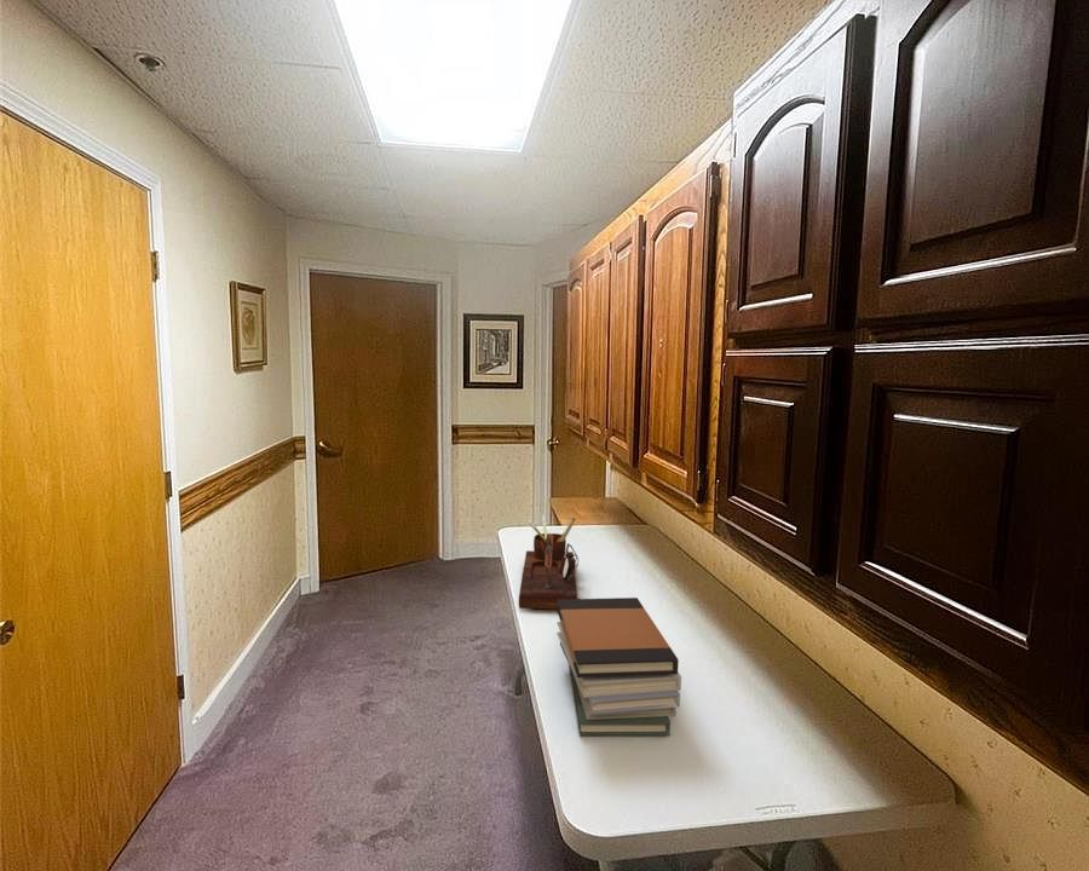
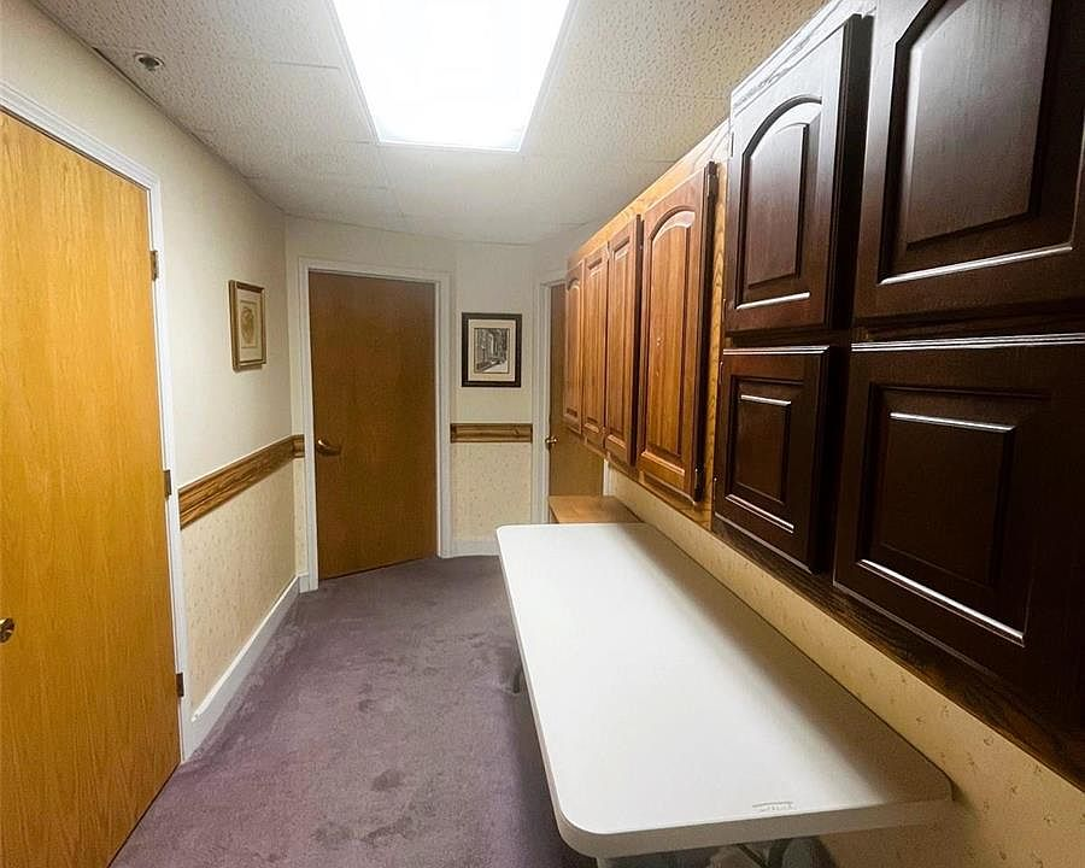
- book stack (612, 661)
- desk organizer (549, 549)
